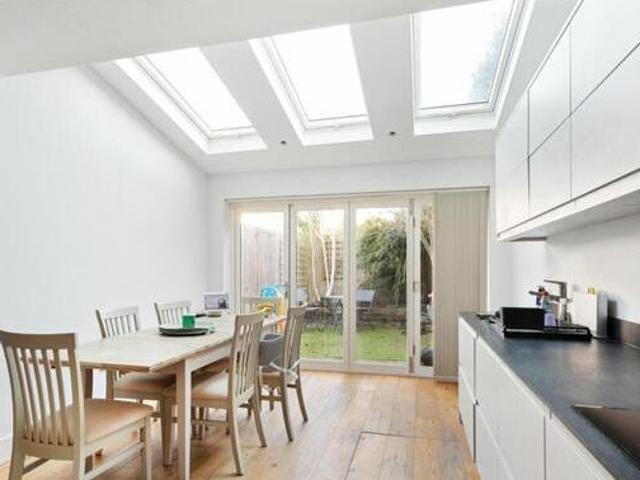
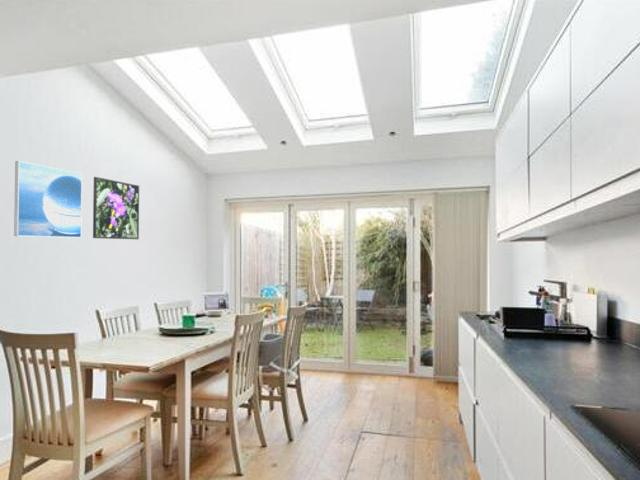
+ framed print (50, 202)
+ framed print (117, 210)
